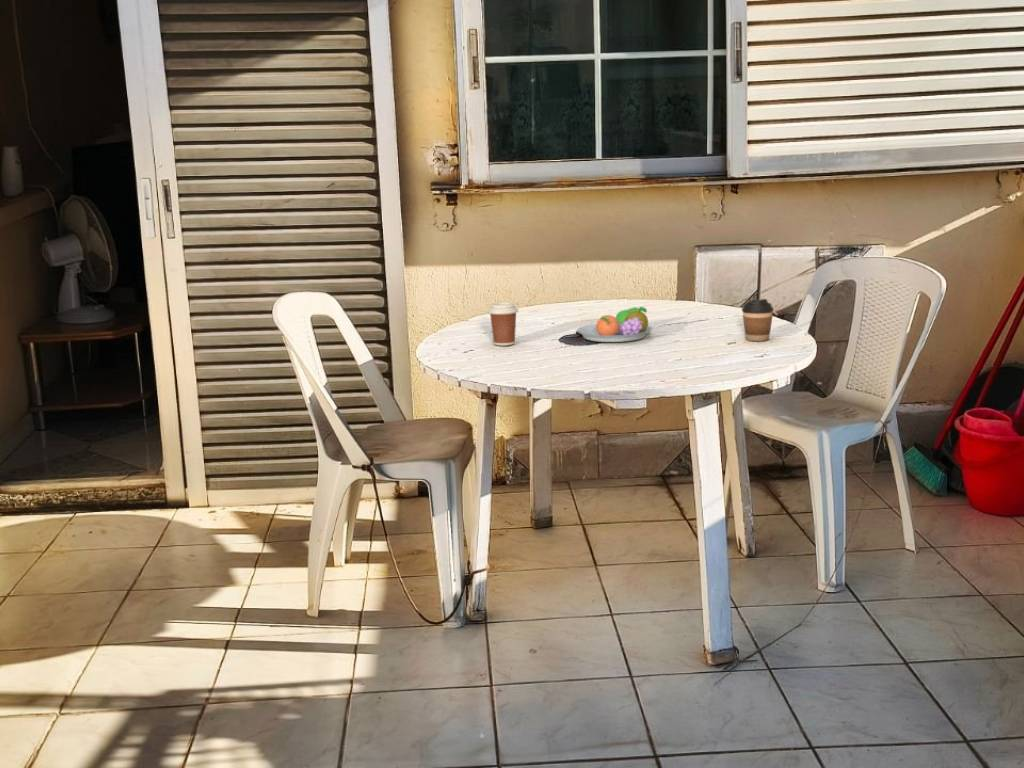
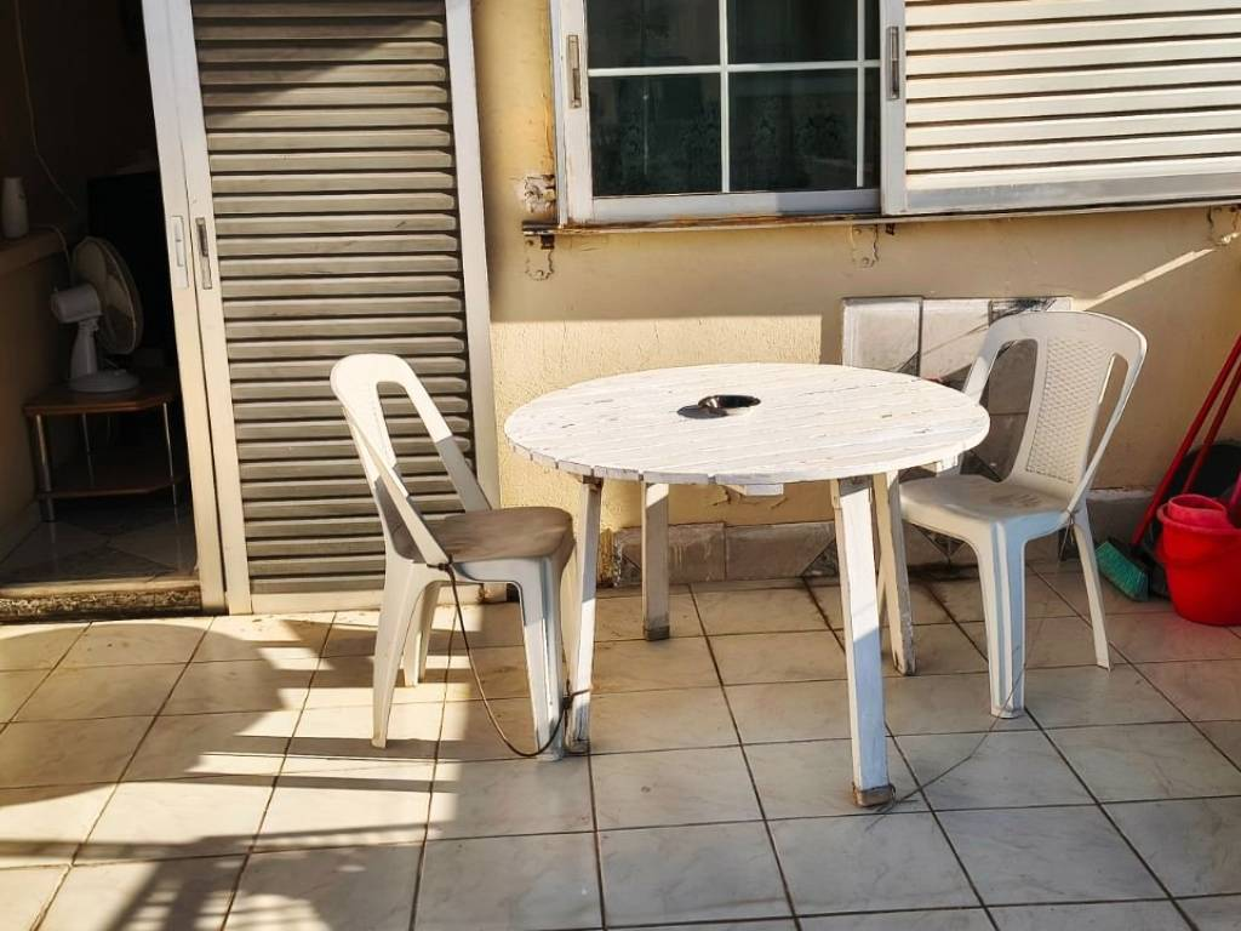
- coffee cup (503, 323)
- coffee cup (757, 318)
- fruit bowl (617, 321)
